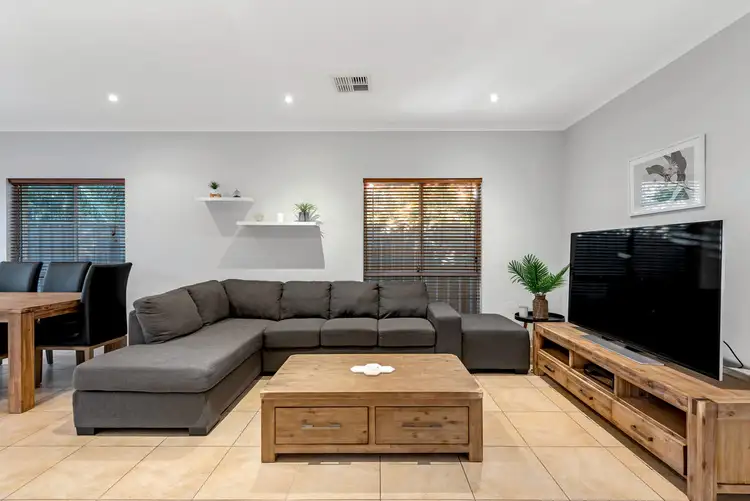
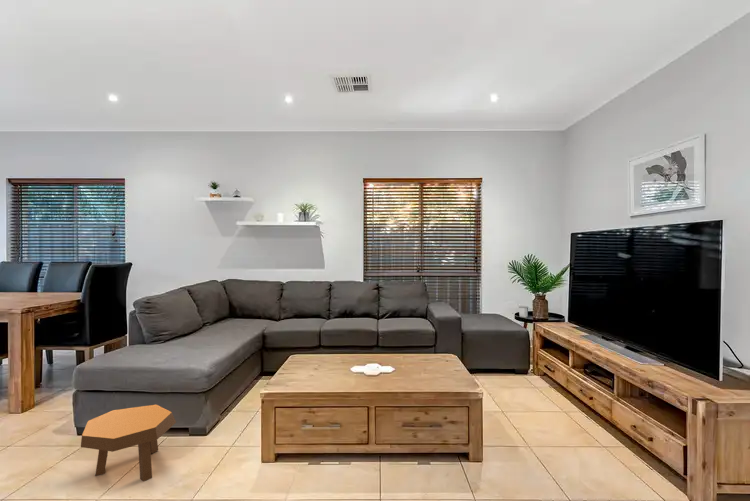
+ footstool (128, 443)
